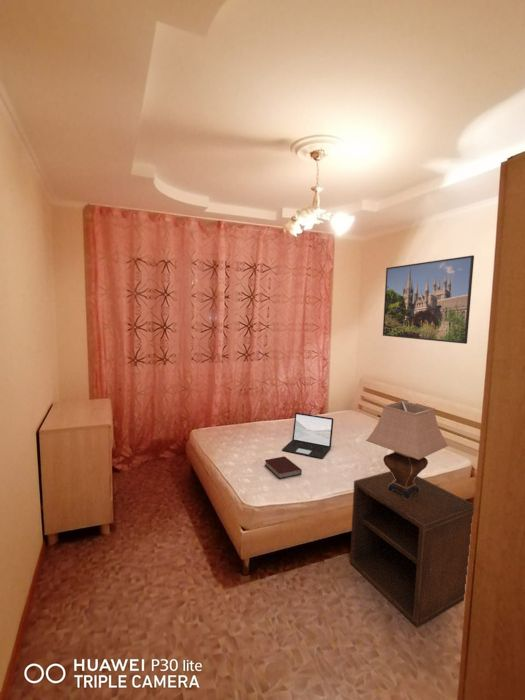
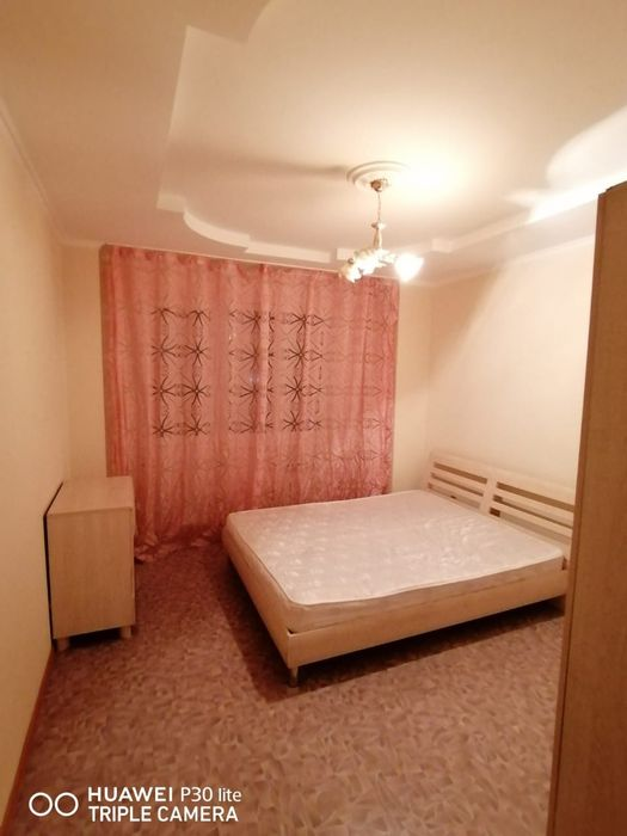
- nightstand (408, 536)
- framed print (421, 301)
- table lamp (406, 449)
- laptop (307, 434)
- book (282, 466)
